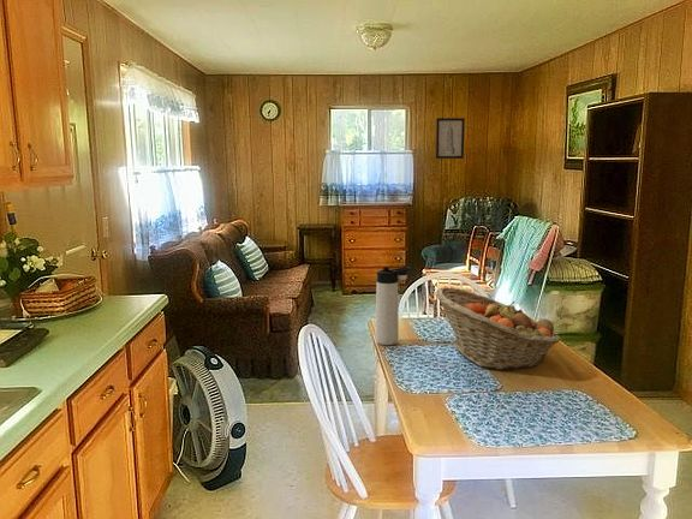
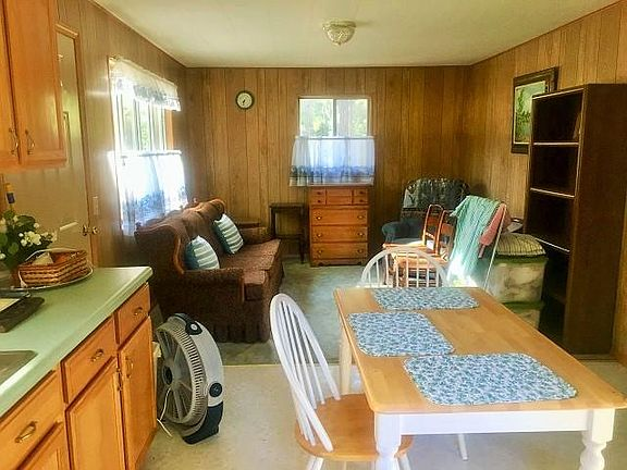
- thermos bottle (392, 305)
- fruit basket (494, 323)
- wall art (449, 138)
